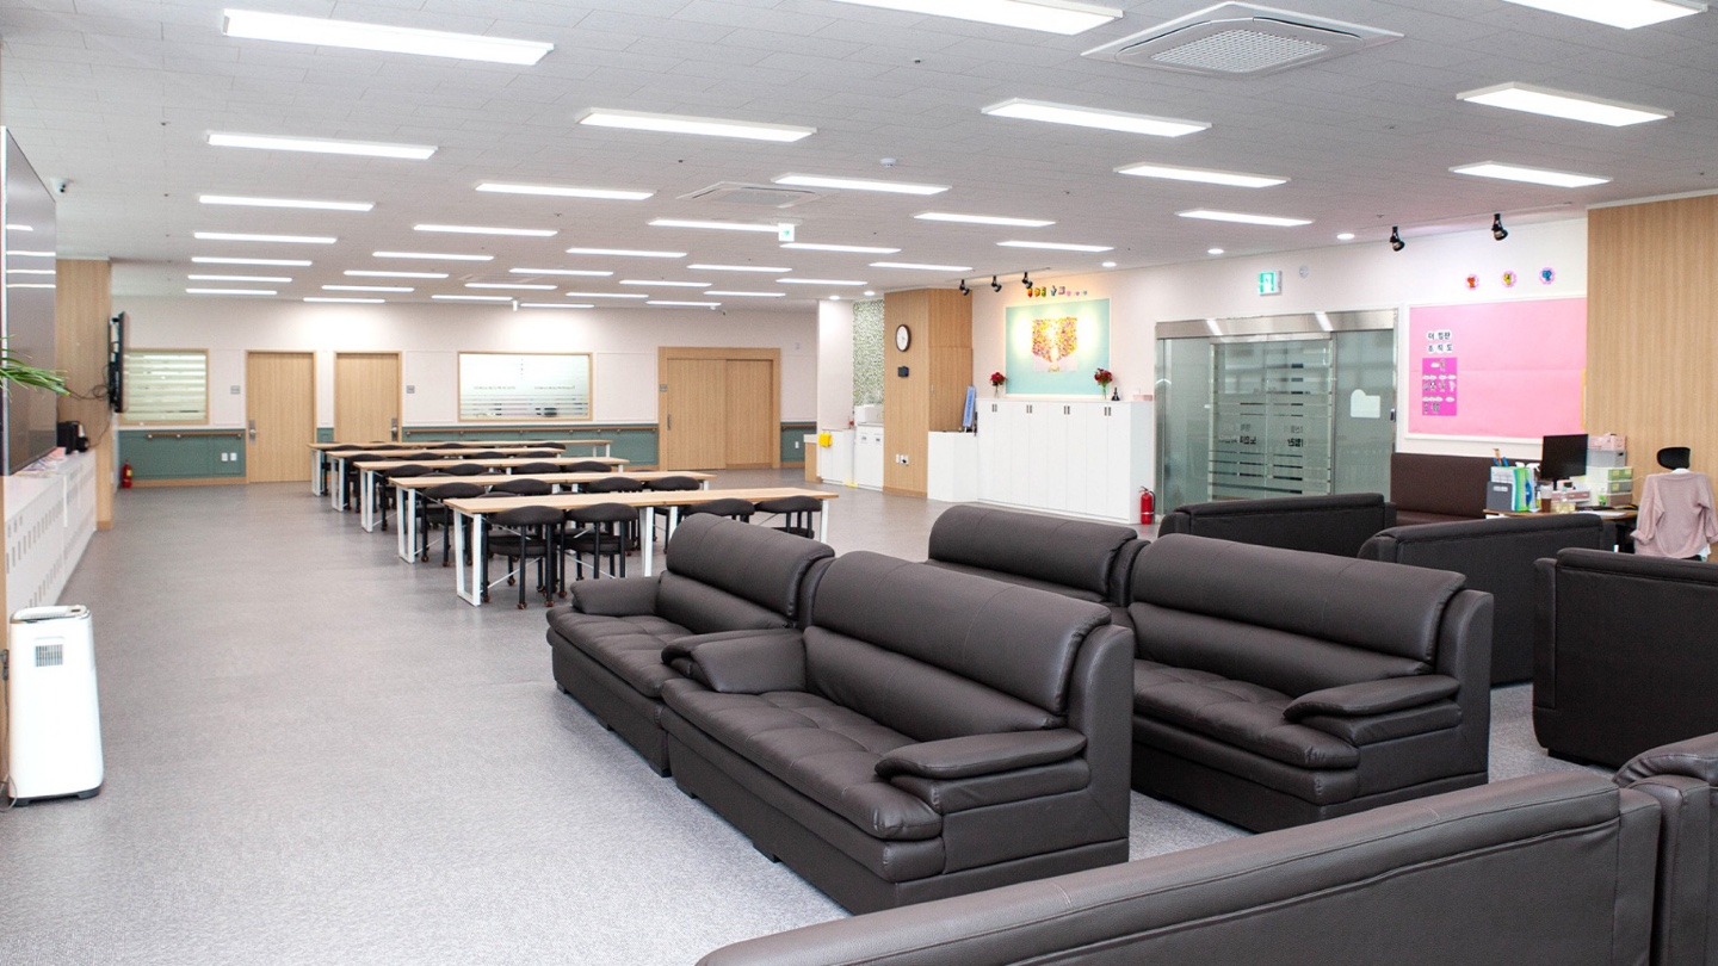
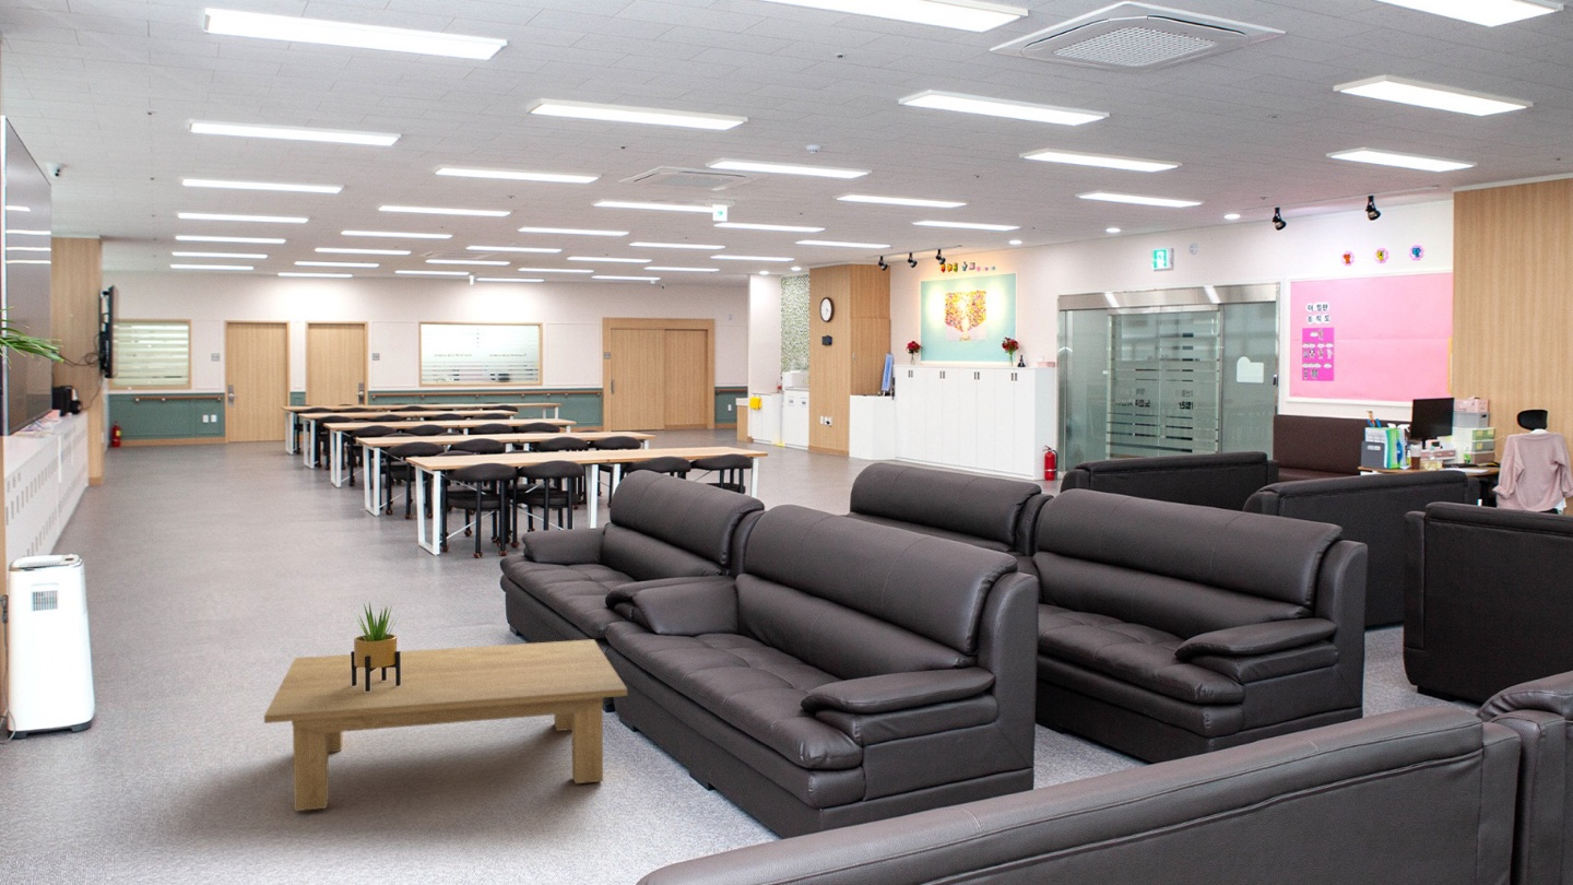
+ potted plant (375, 644)
+ coffee table (451, 718)
